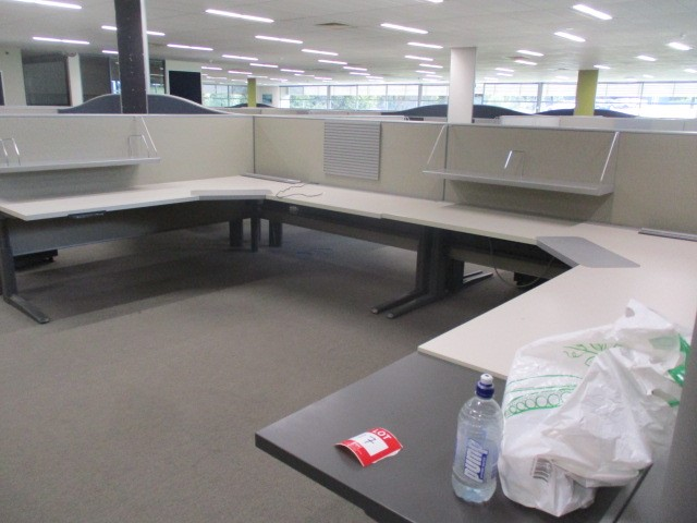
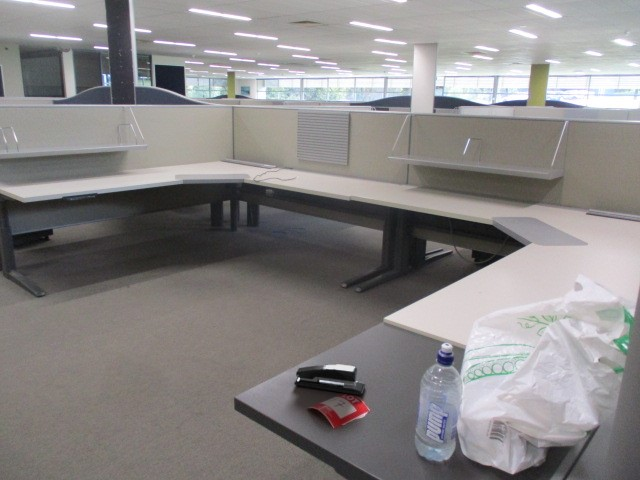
+ stapler (329, 375)
